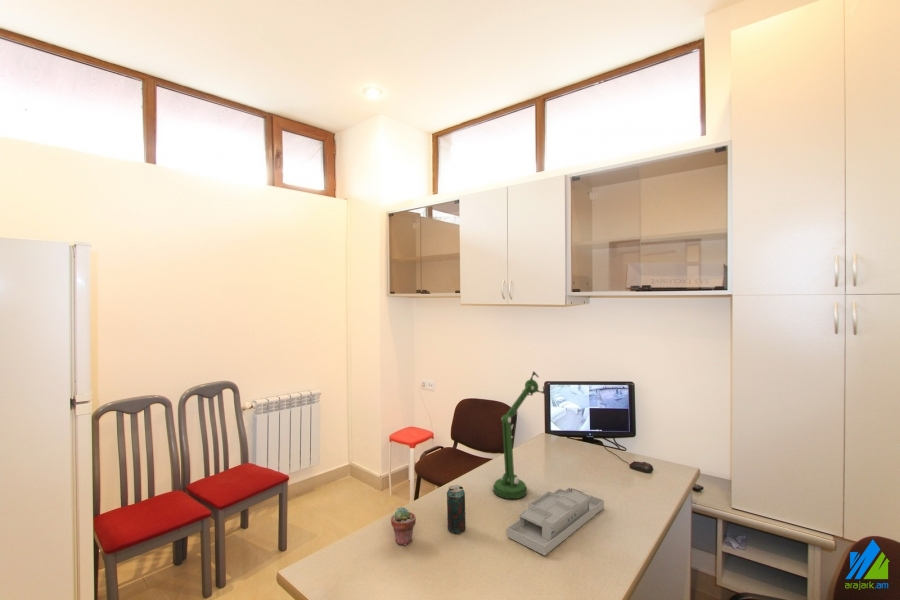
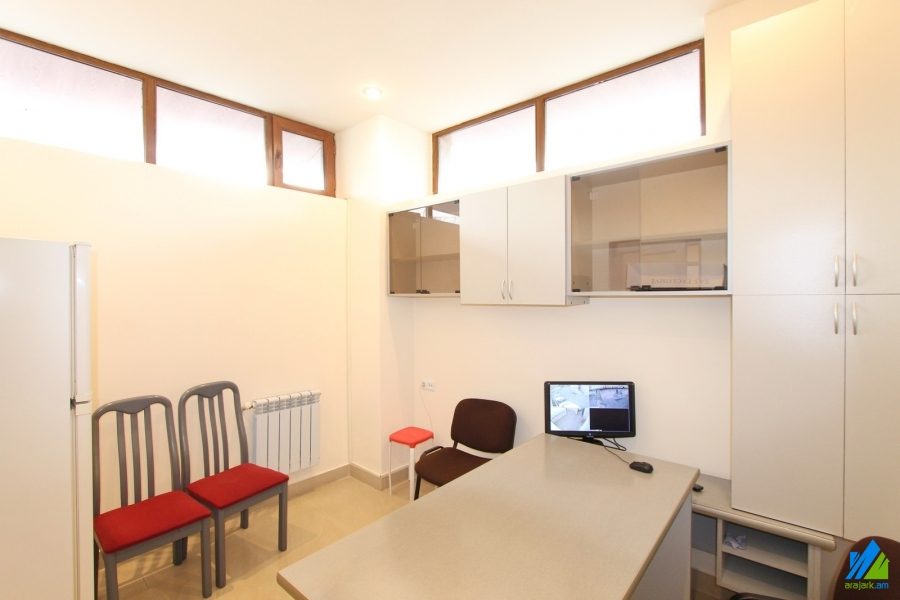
- desk organizer (558, 510)
- desk lamp (513, 424)
- beverage can (456, 507)
- potted succulent (403, 523)
